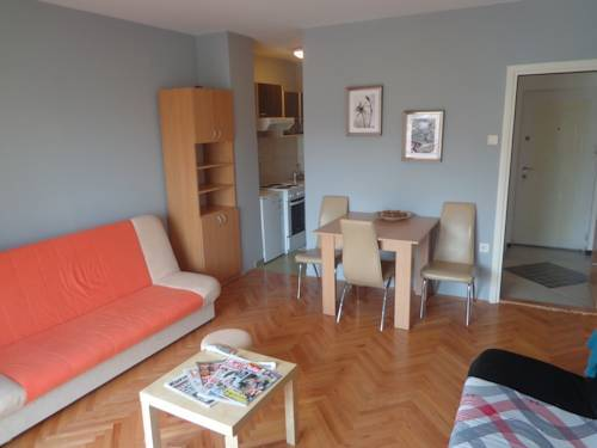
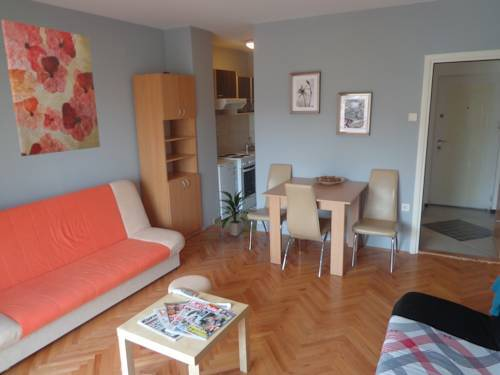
+ wall art (57, 92)
+ indoor plant (233, 211)
